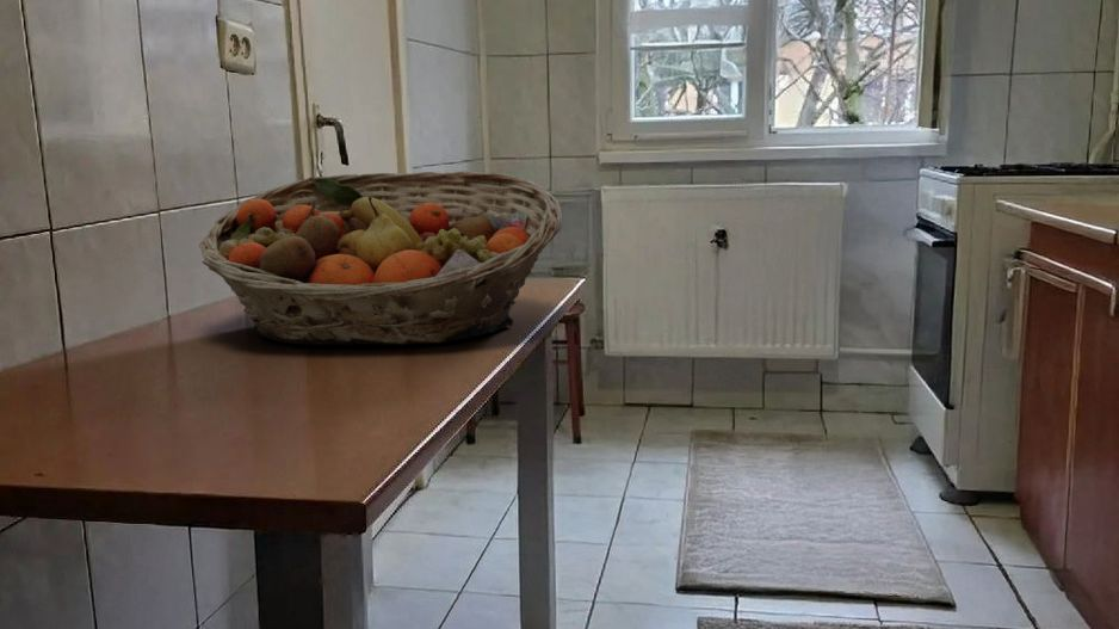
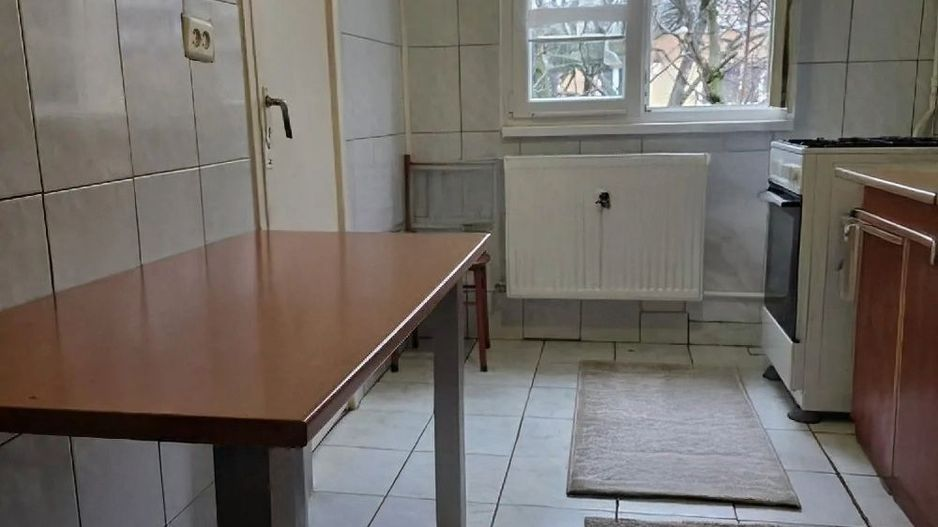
- fruit basket (384, 249)
